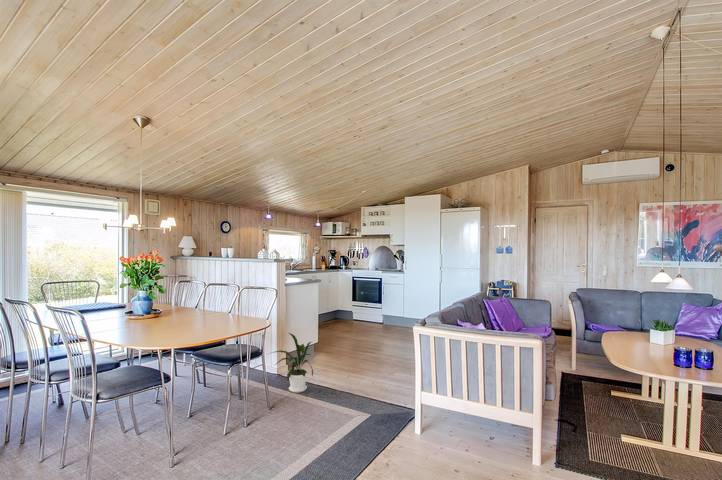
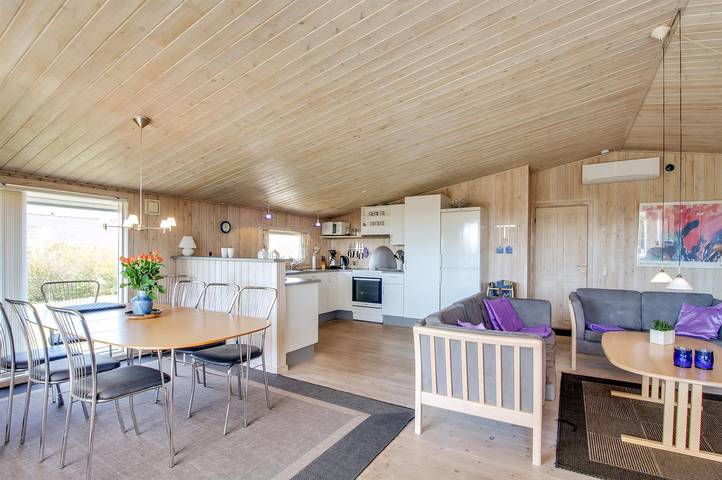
- house plant (296, 362)
